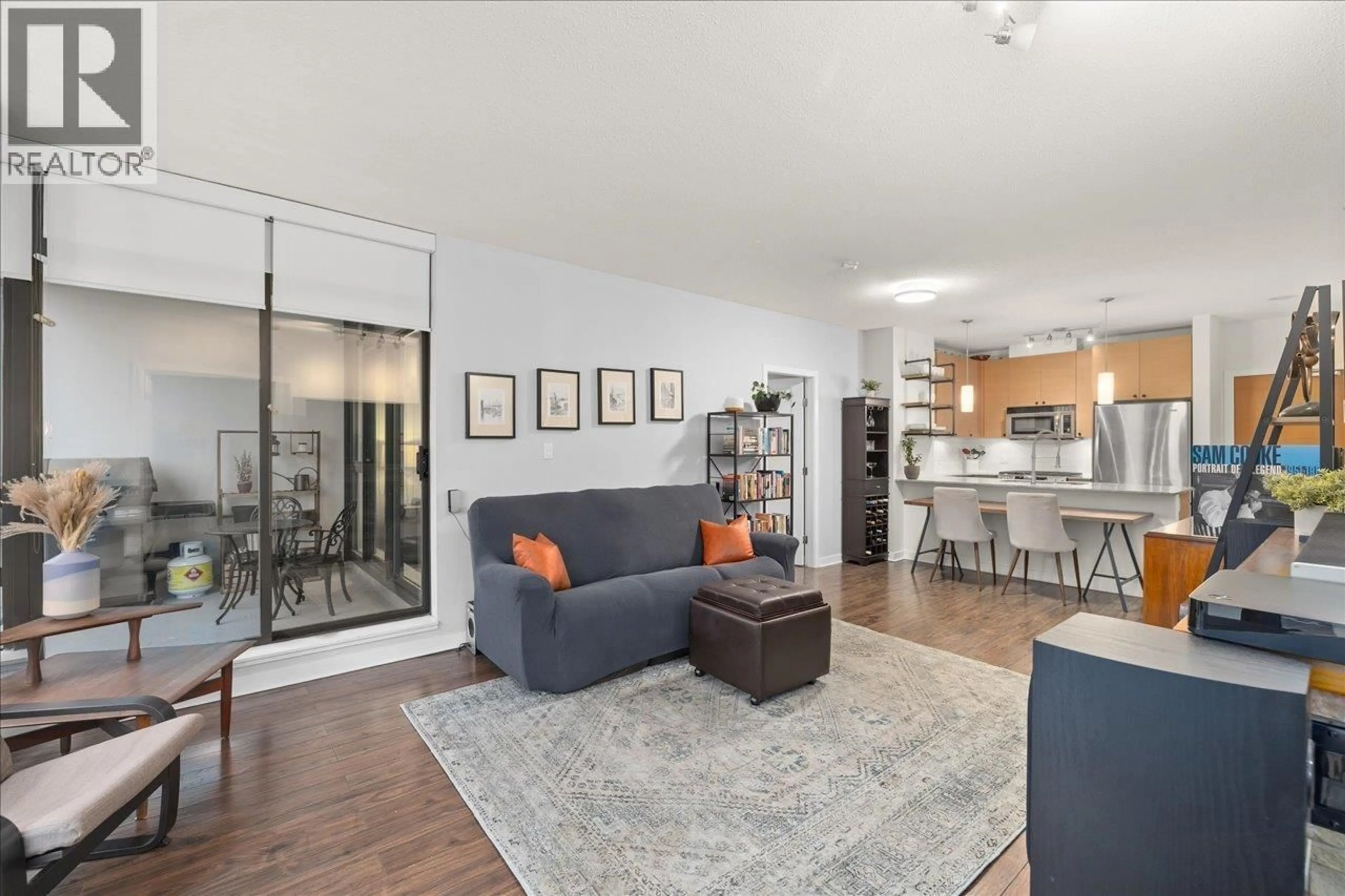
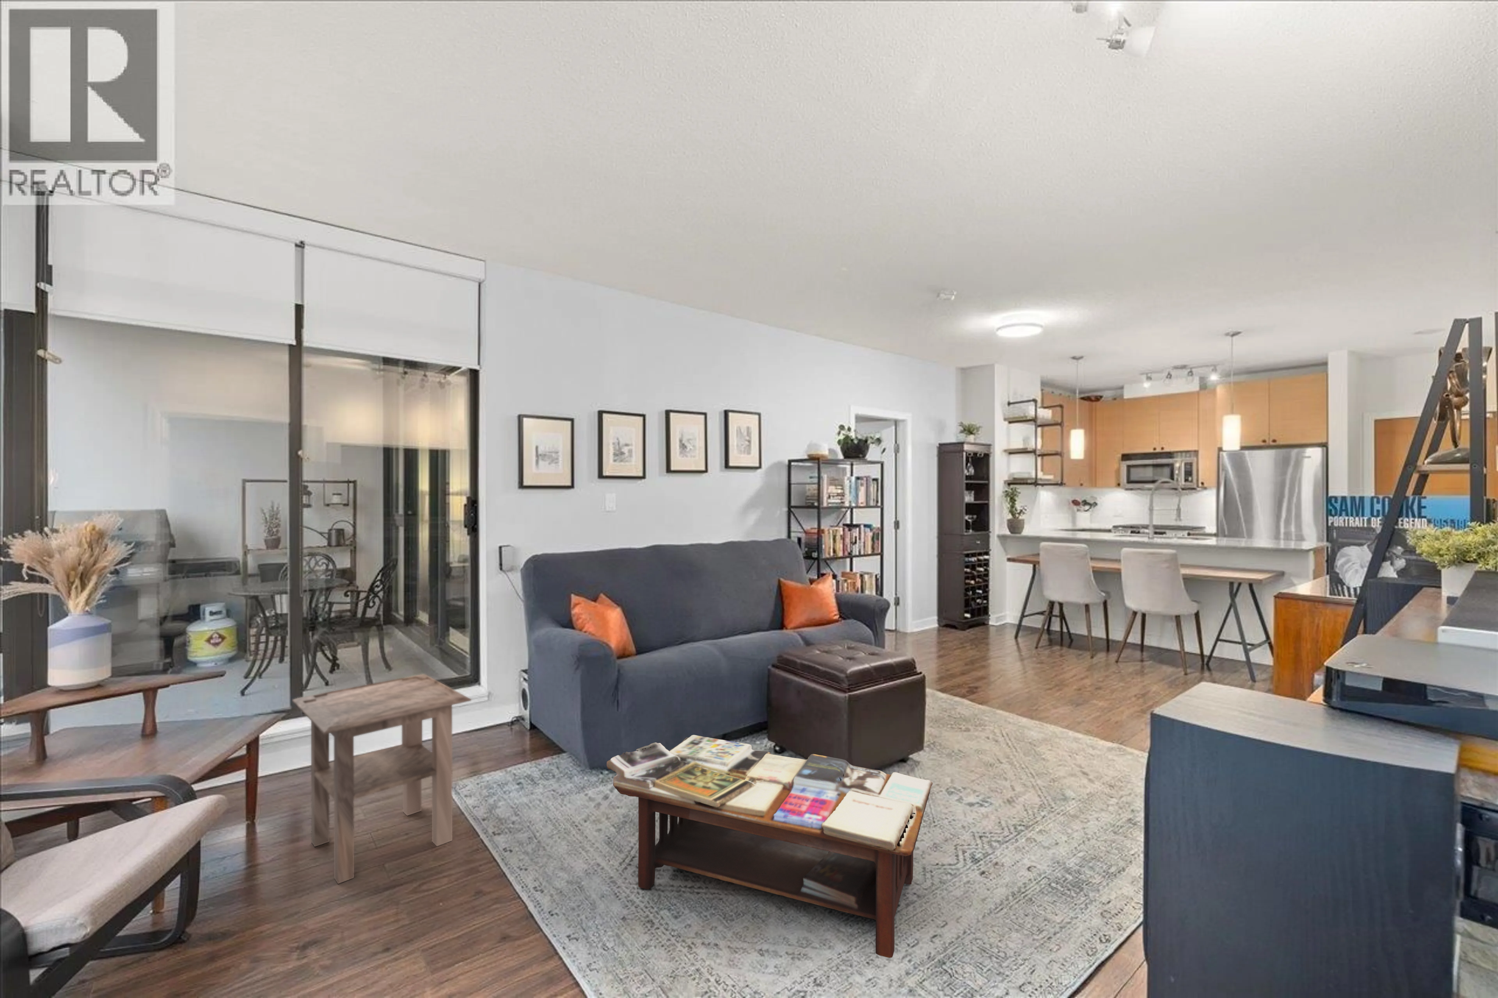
+ side table (382, 769)
+ coffee table (765, 822)
